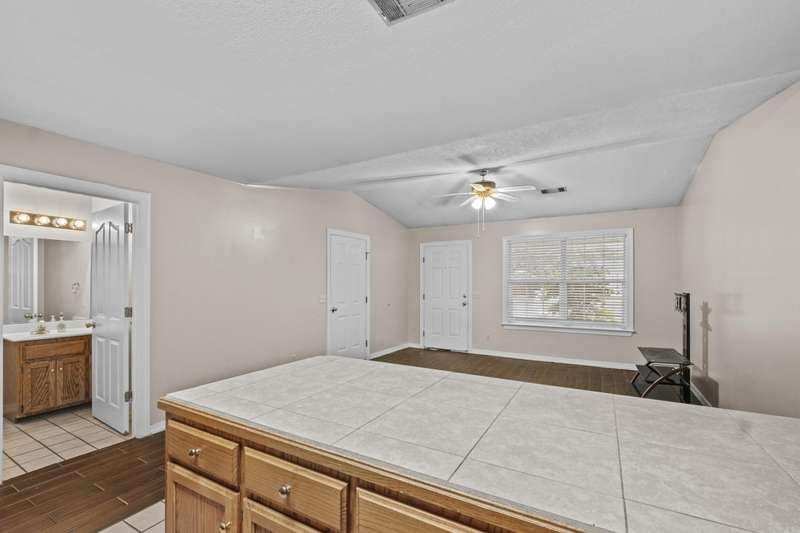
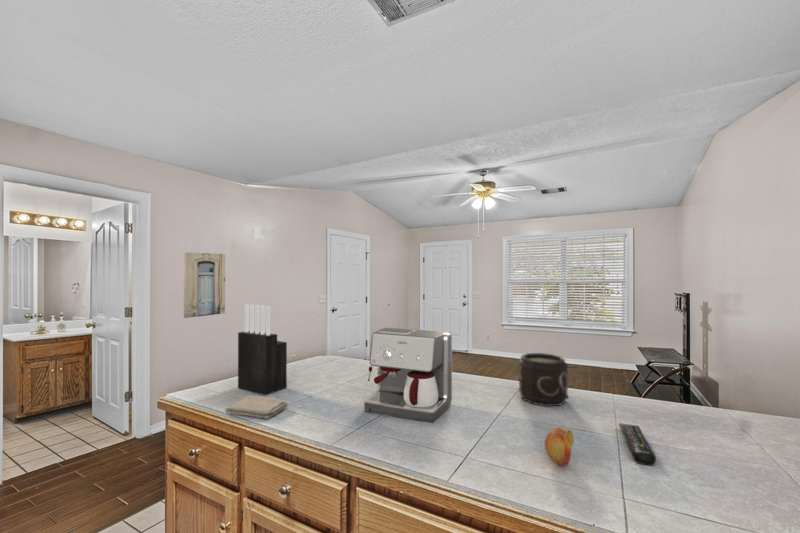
+ coffee maker (408, 369)
+ fruit (558, 446)
+ washcloth (257, 406)
+ knife block (264, 345)
+ remote control (635, 441)
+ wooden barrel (543, 378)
+ wall art (205, 284)
